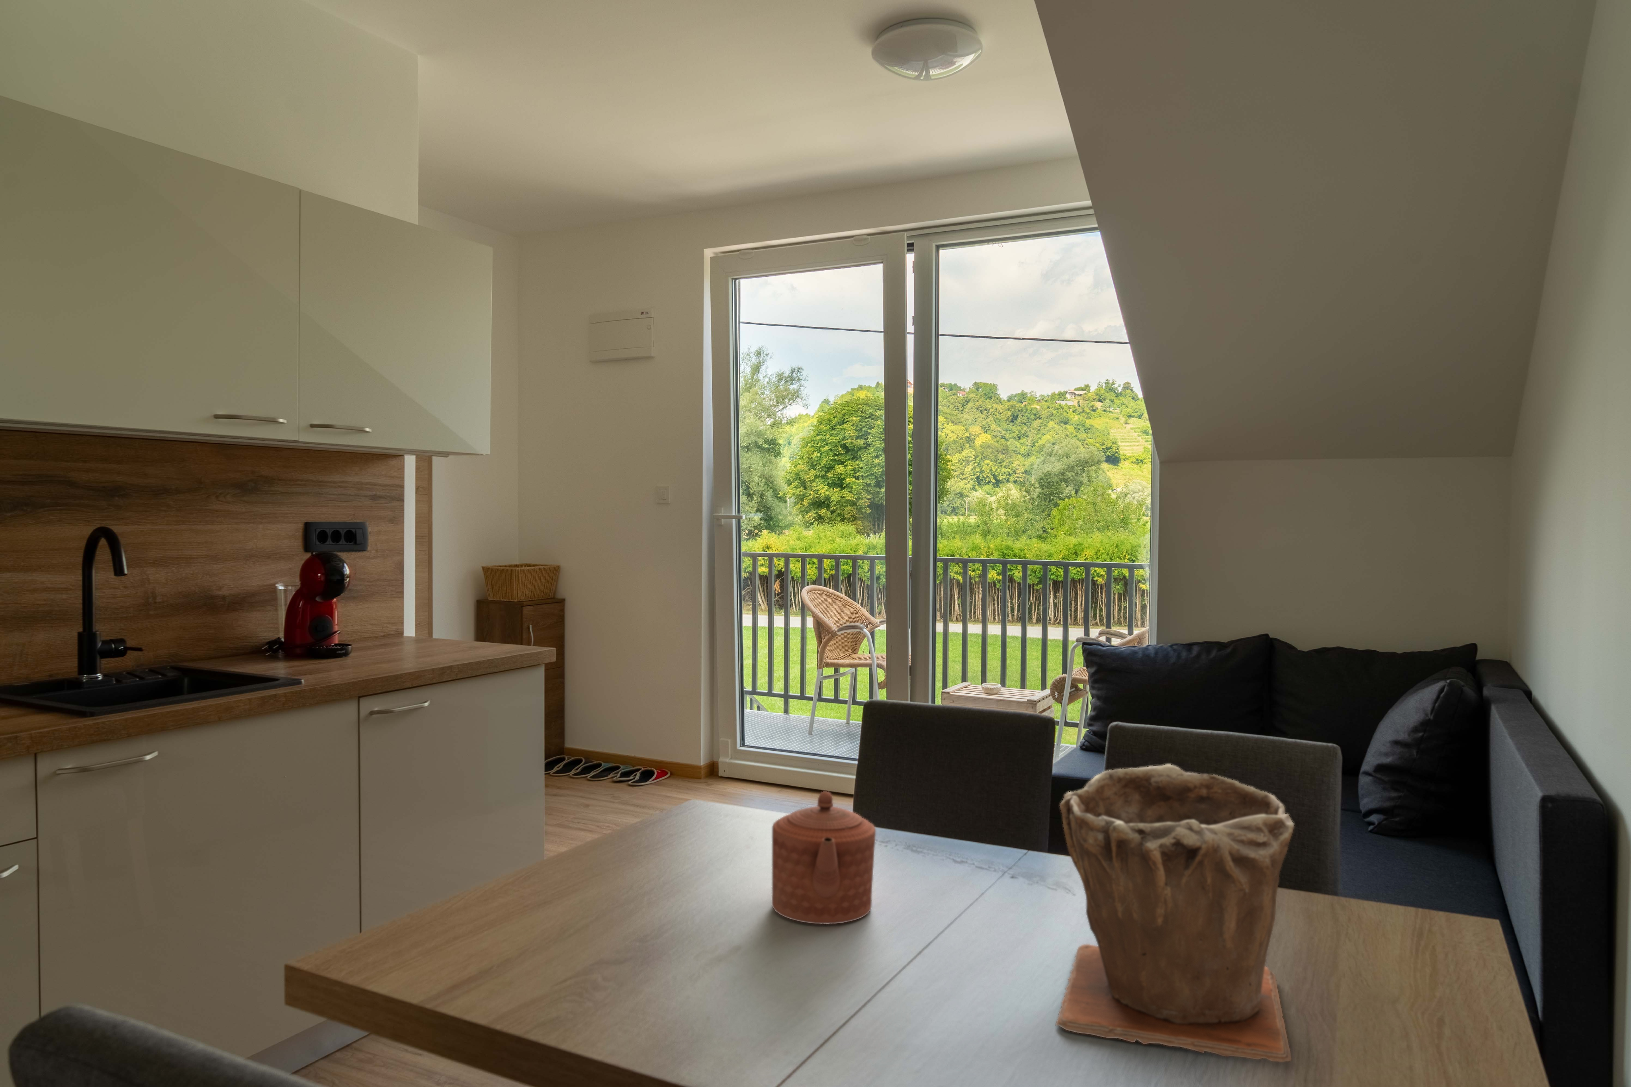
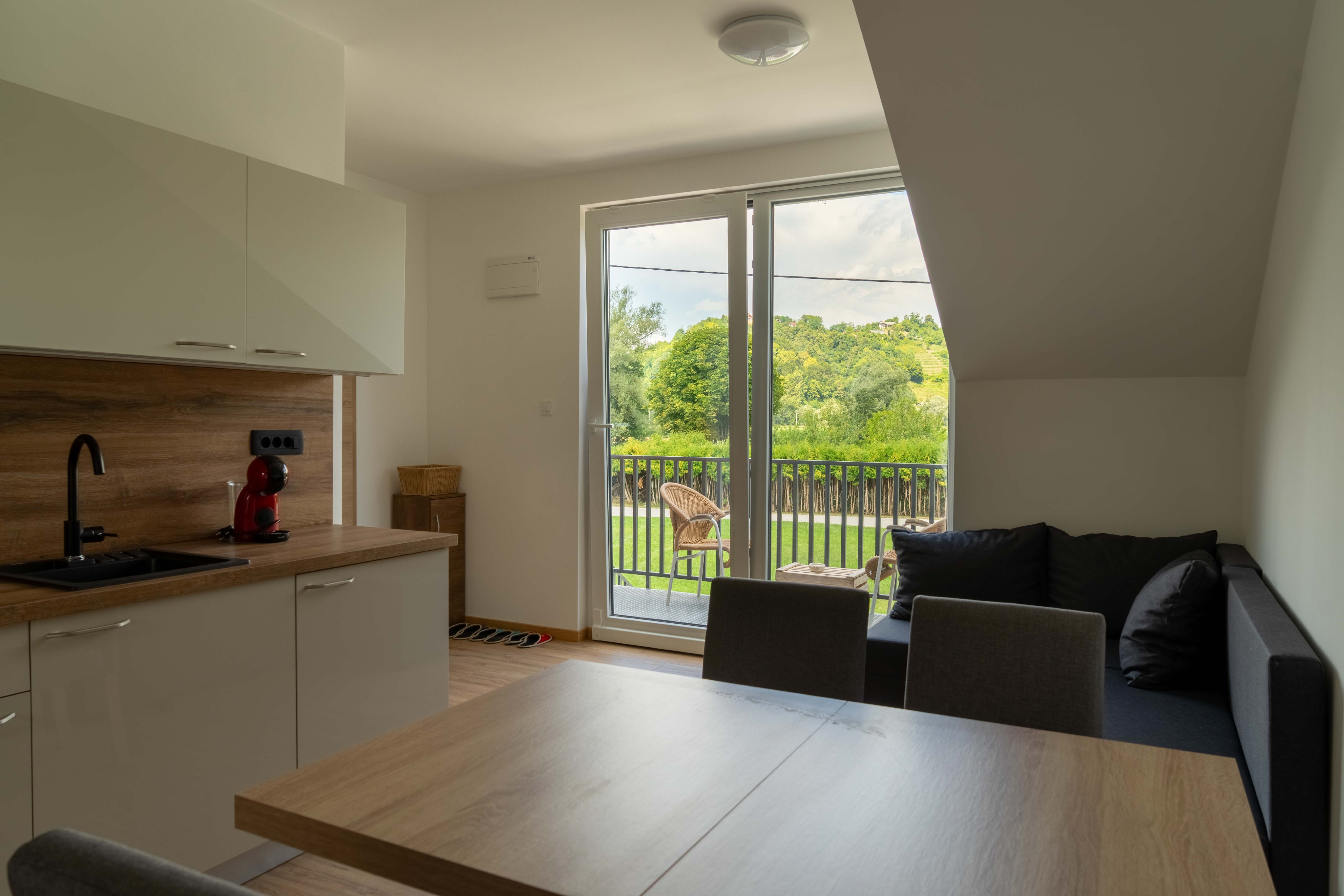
- teapot (823, 849)
- plant pot (1171, 894)
